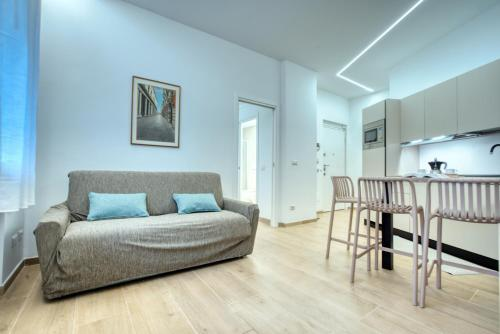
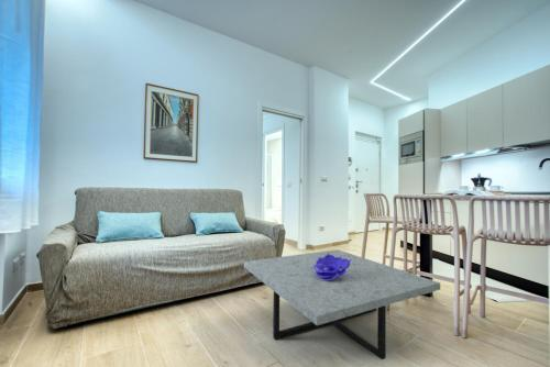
+ decorative bowl (329, 265)
+ coffee table (330, 296)
